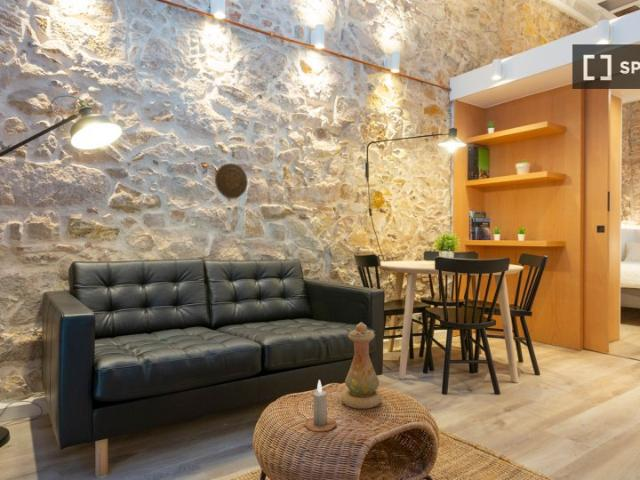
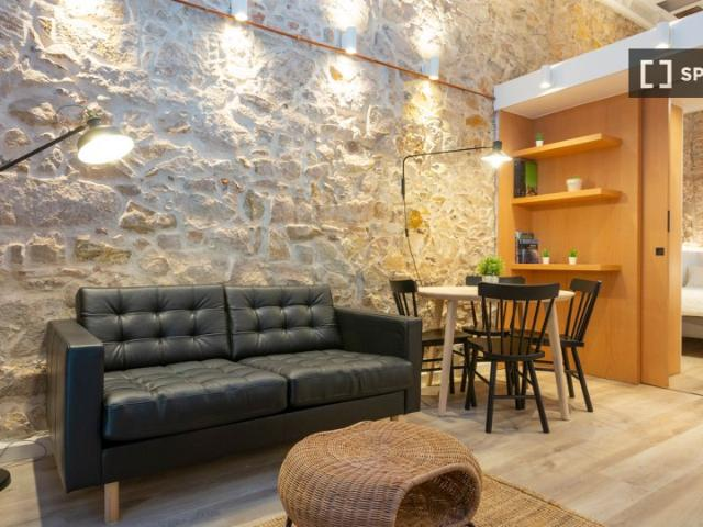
- candle (319, 401)
- vase (360, 362)
- decorative plate (232, 180)
